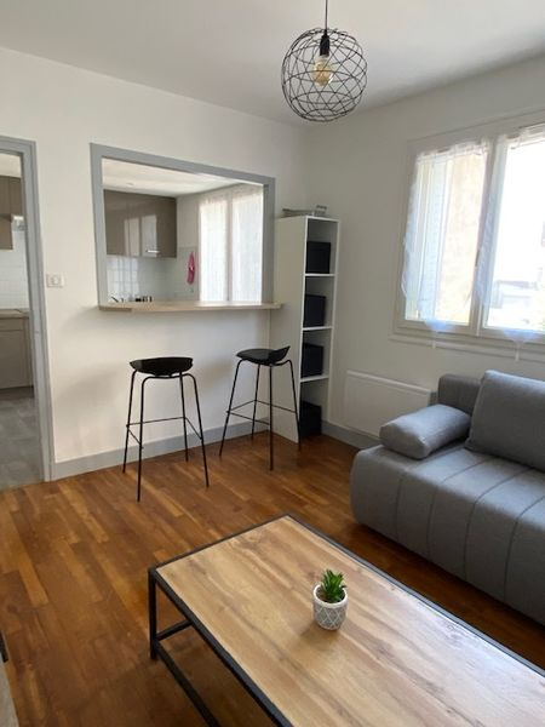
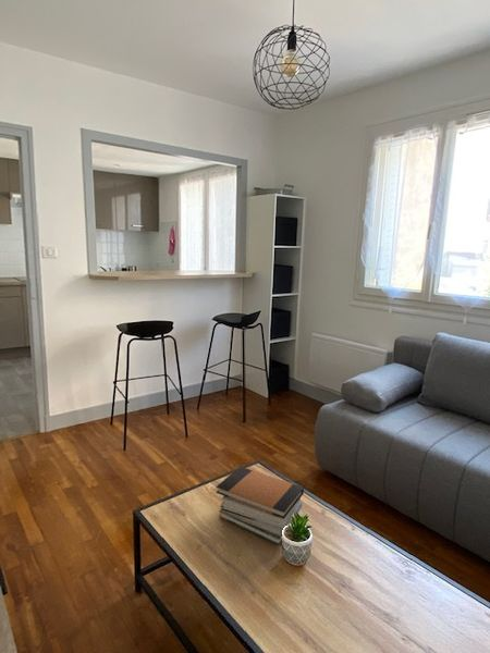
+ book stack (260, 503)
